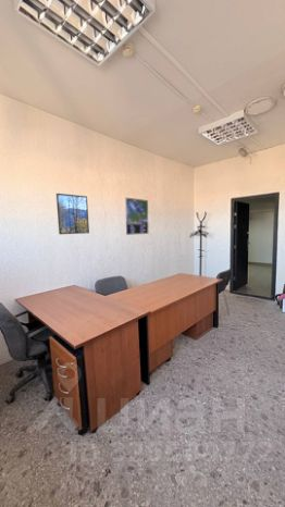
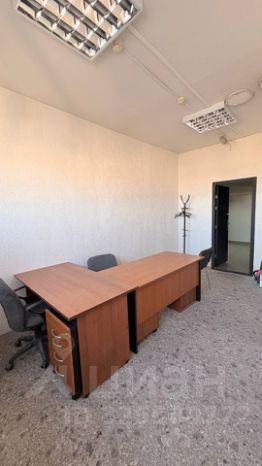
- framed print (73, 214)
- map (138, 217)
